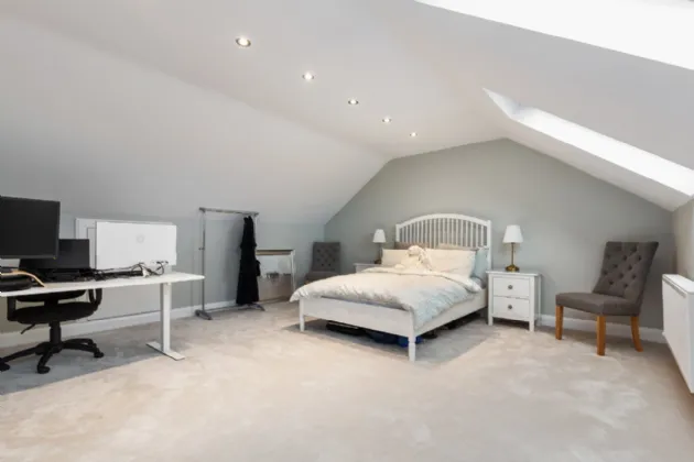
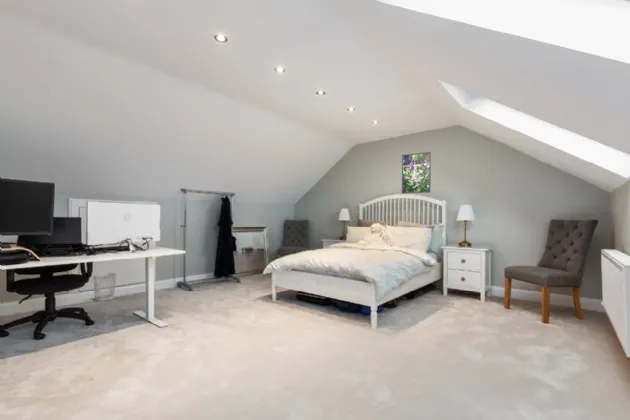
+ wastebasket (104, 286)
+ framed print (415, 173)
